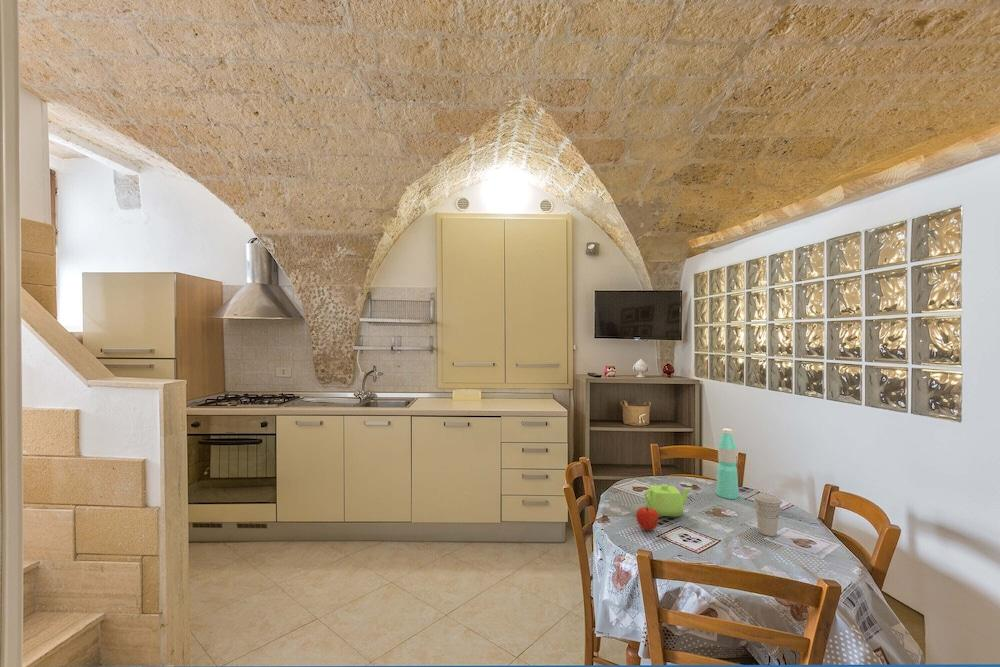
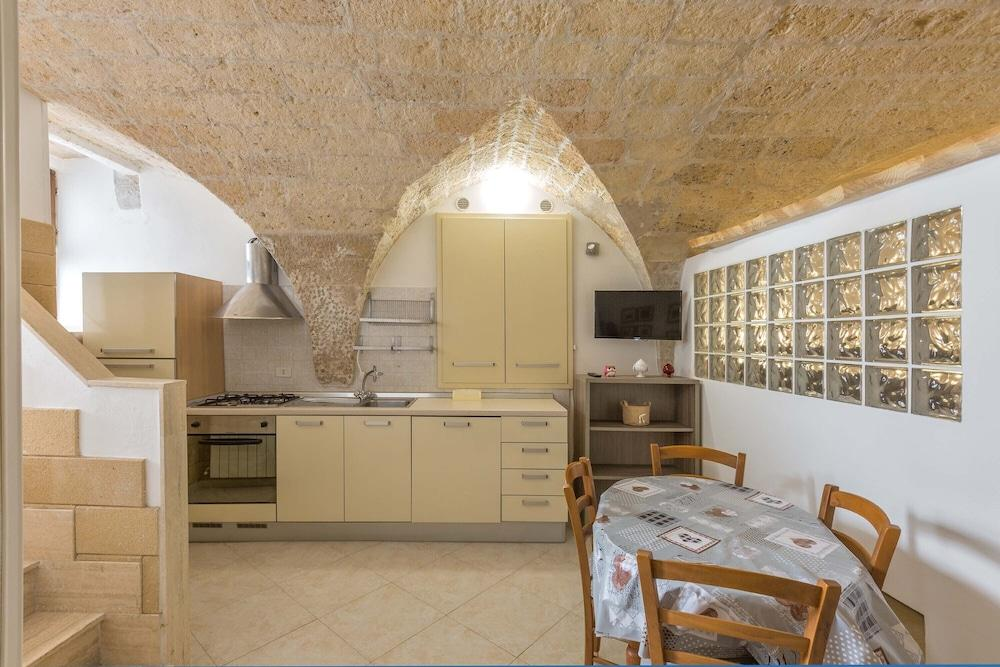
- cup (767, 515)
- teapot (668, 499)
- water bottle (727, 462)
- fruit (647, 517)
